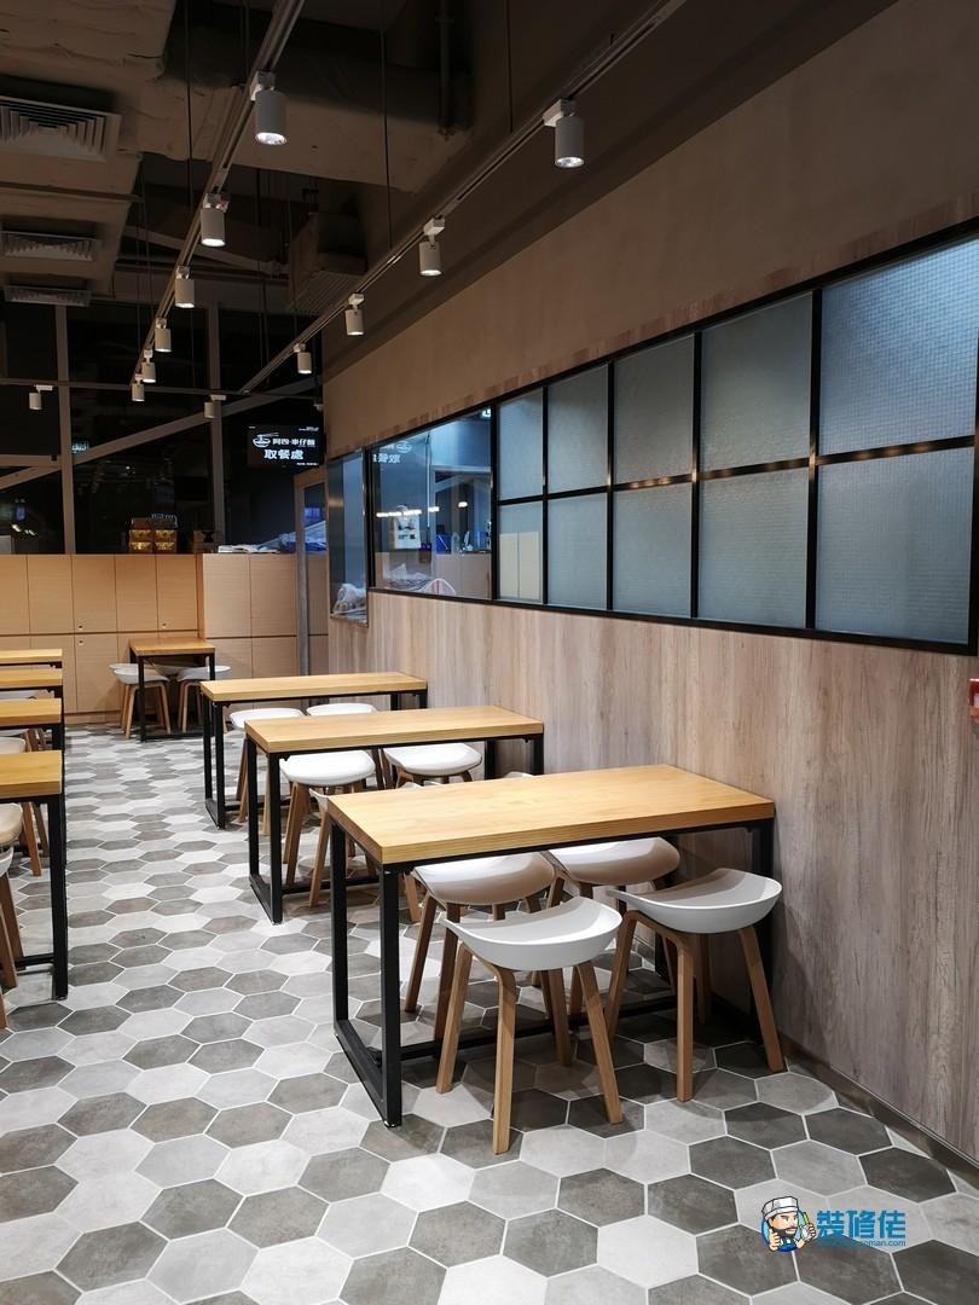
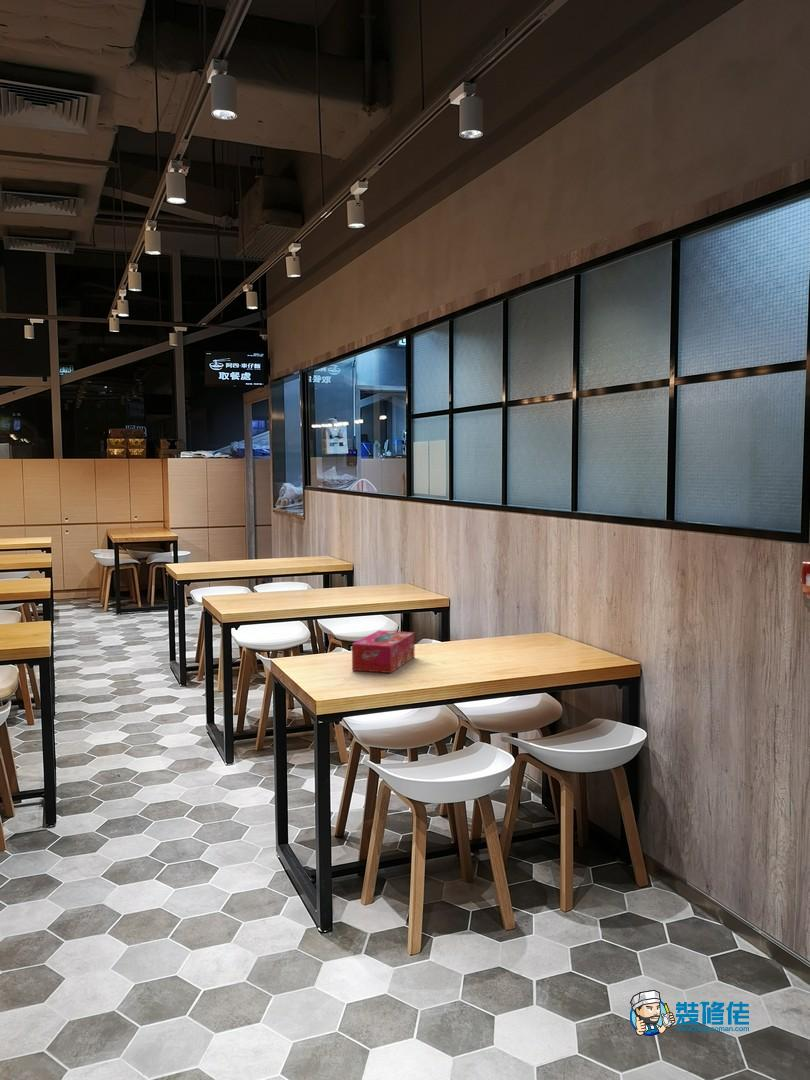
+ tissue box (384, 650)
